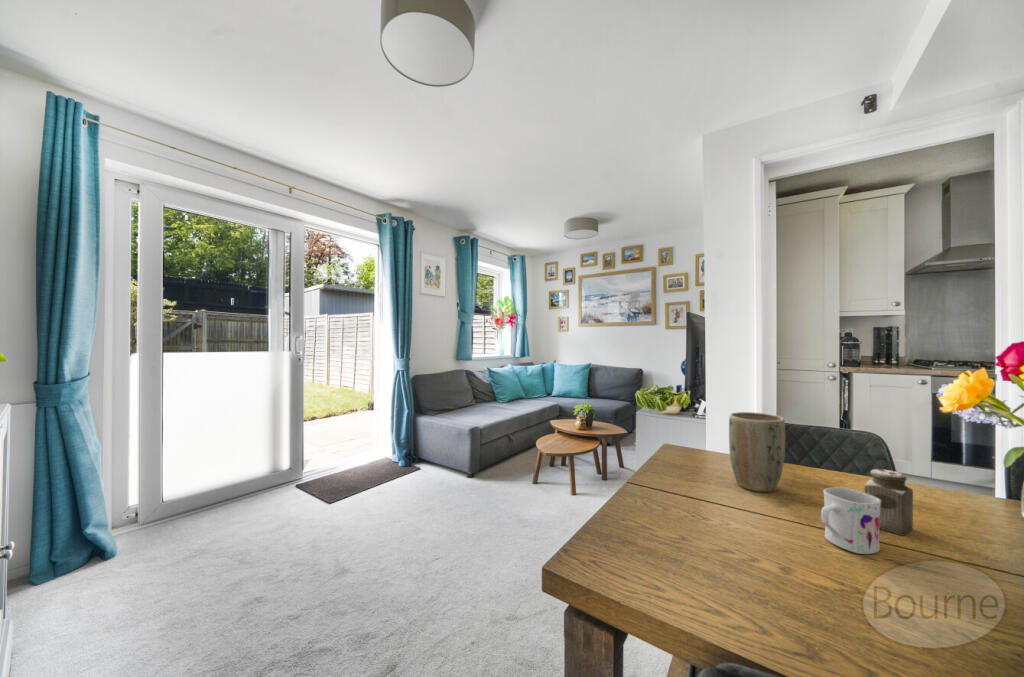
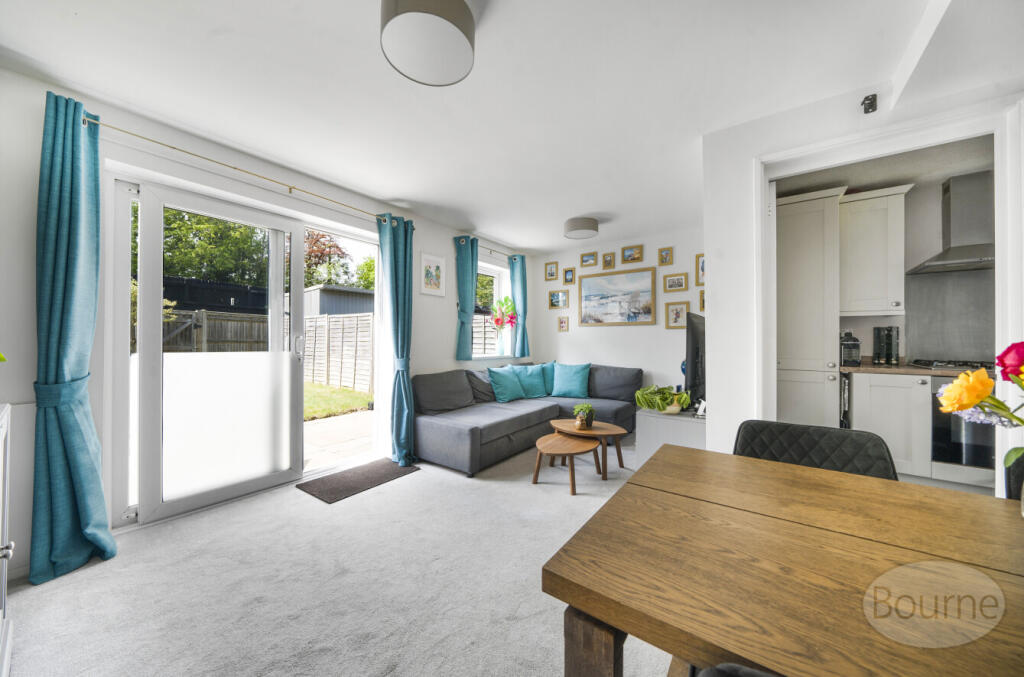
- plant pot (756, 450)
- salt shaker (888, 498)
- mug (845, 520)
